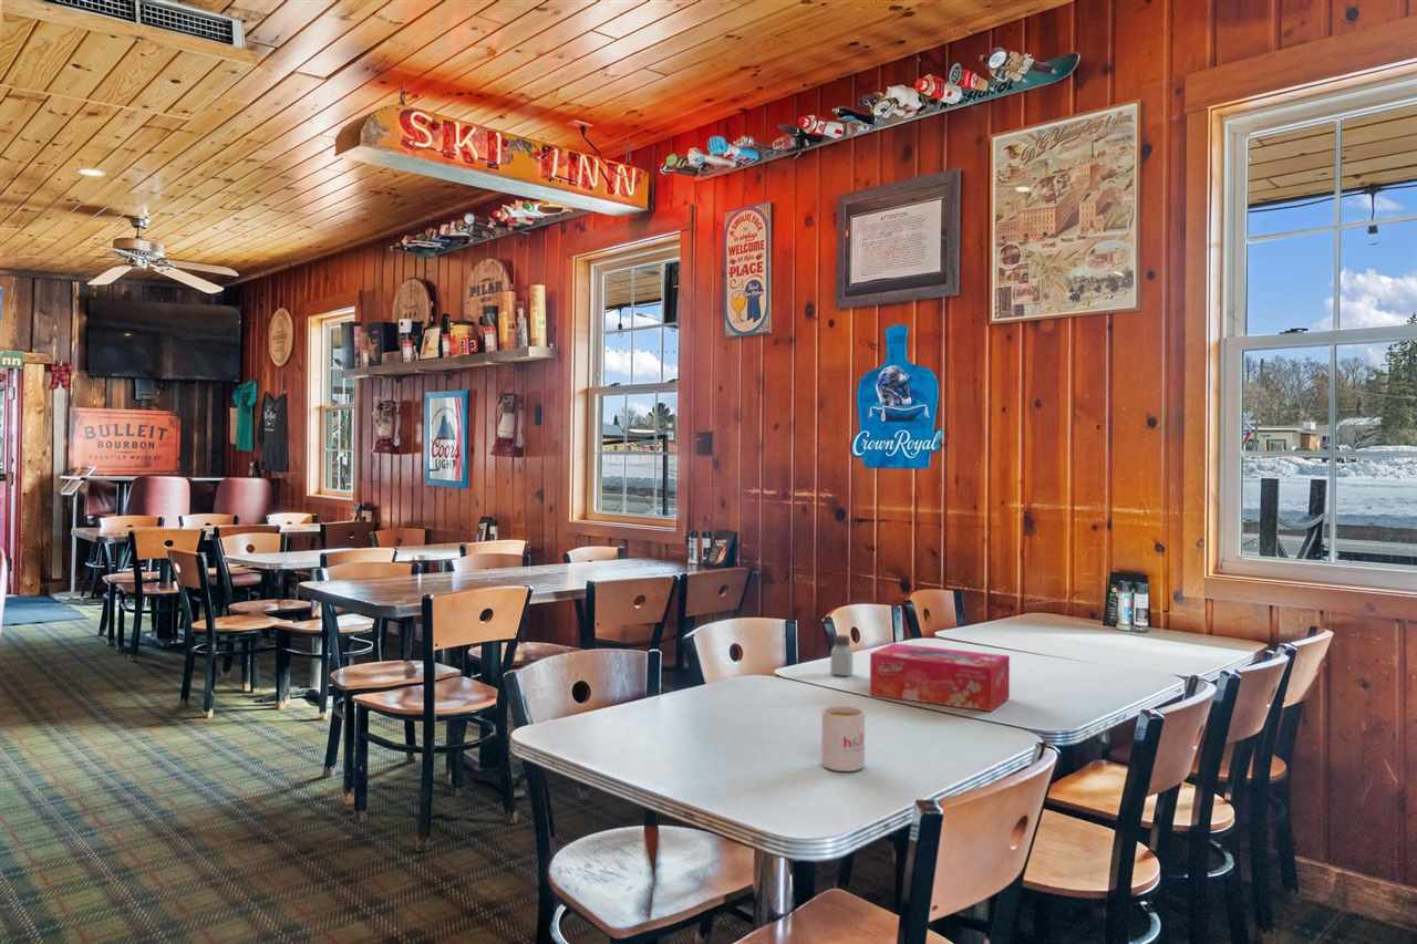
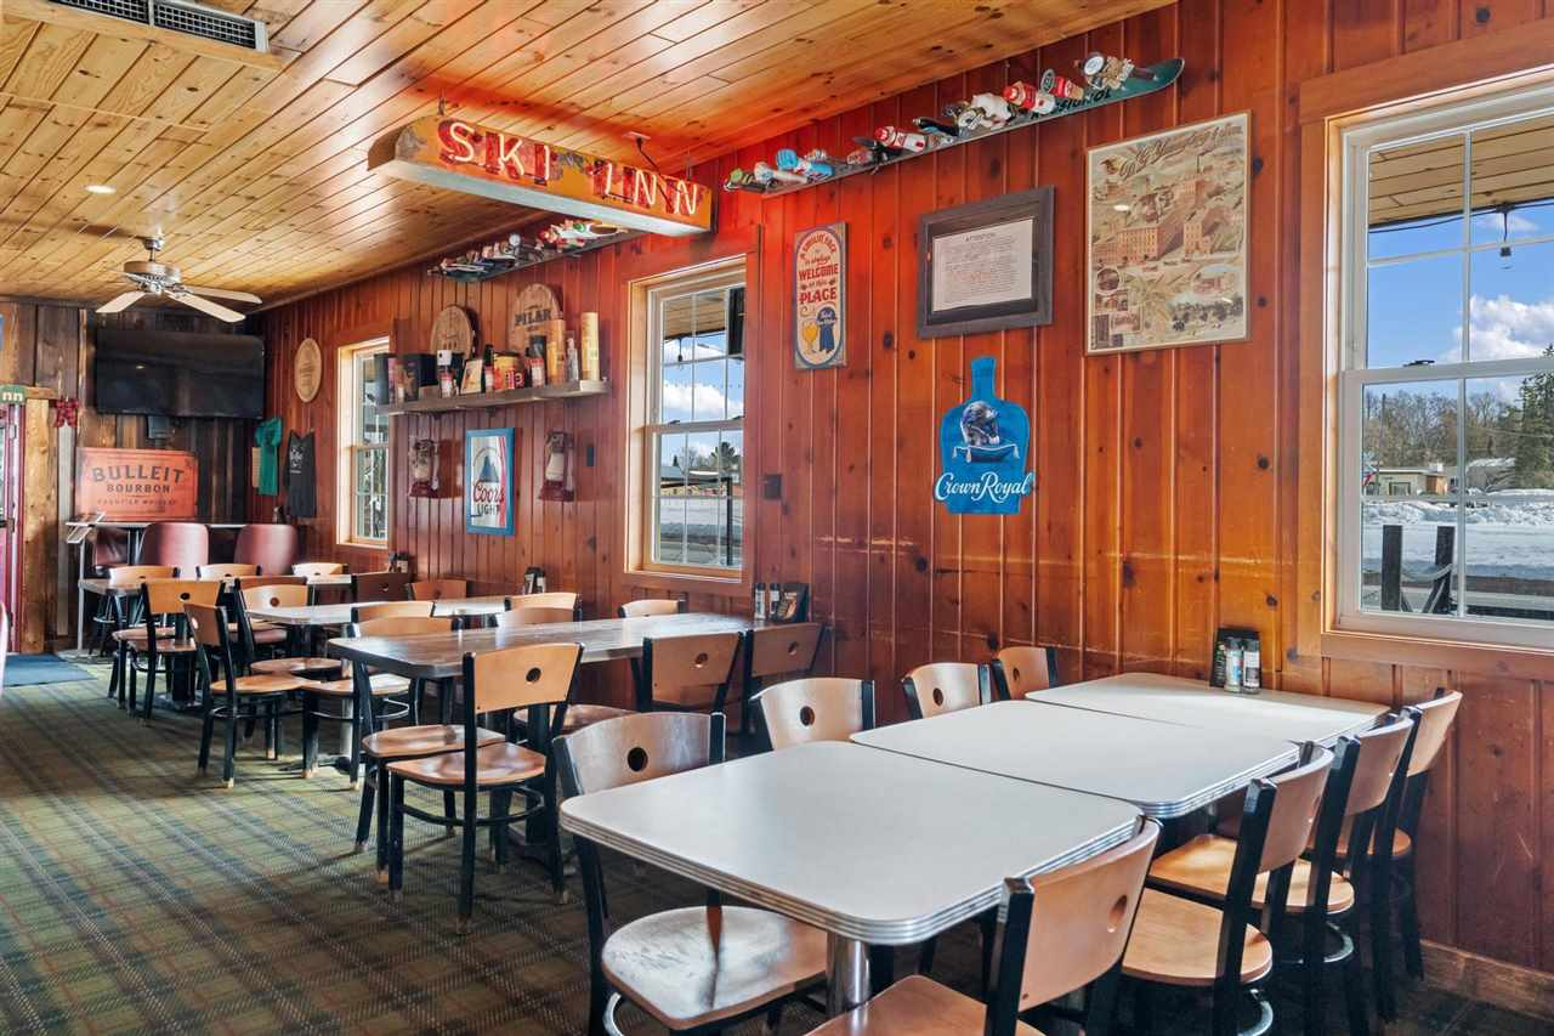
- saltshaker (841, 655)
- mug (846, 736)
- tissue box (939, 675)
